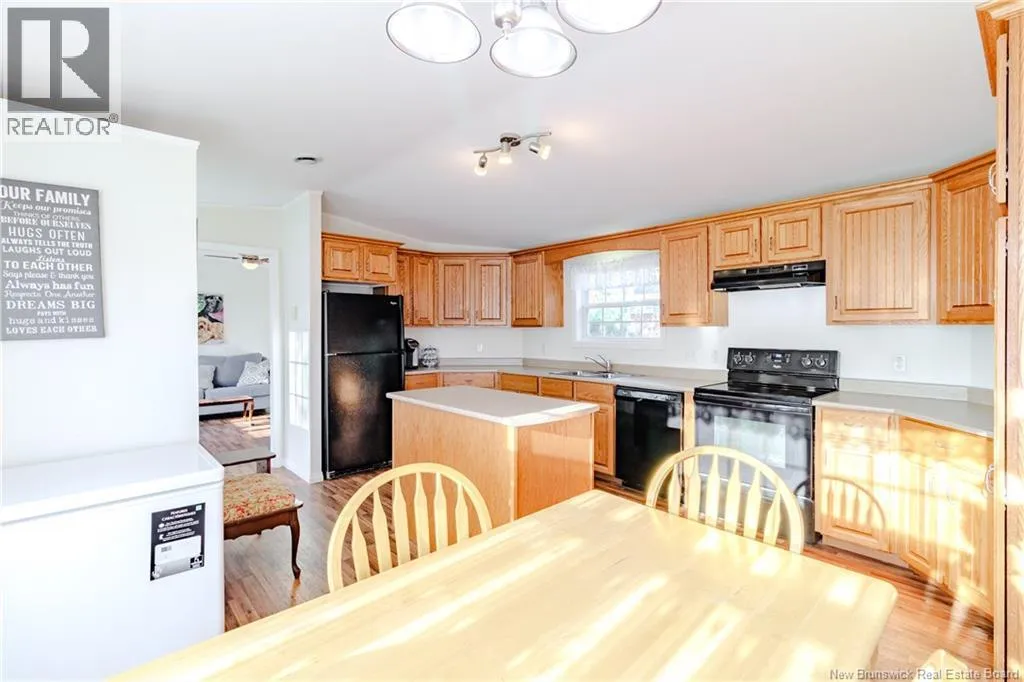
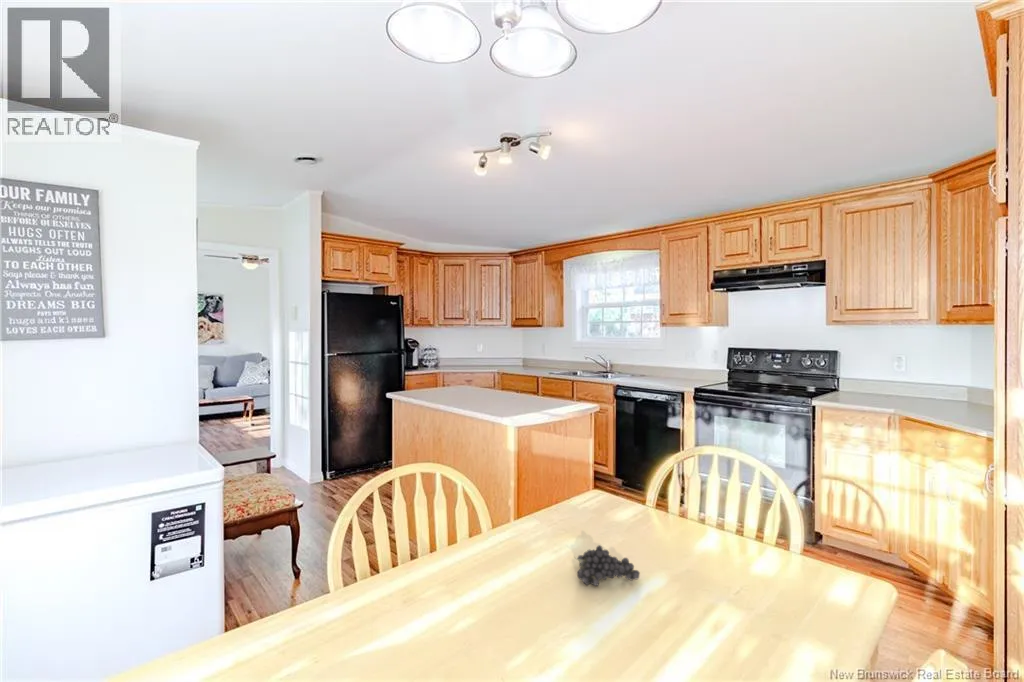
+ fruit (605, 562)
